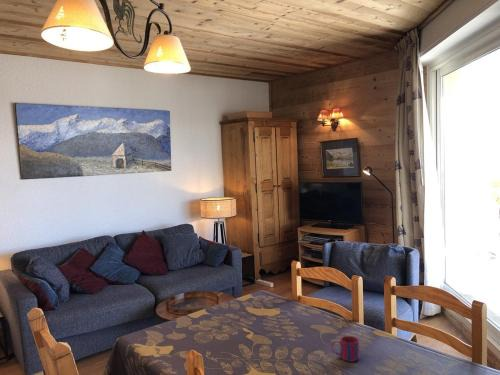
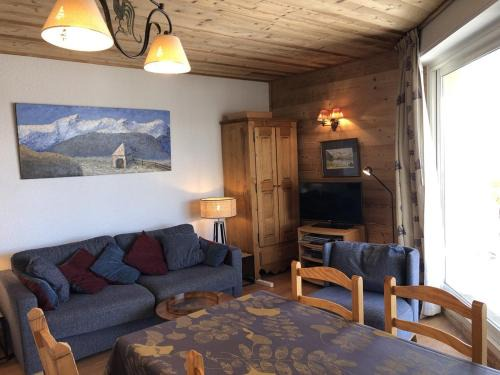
- mug (345, 348)
